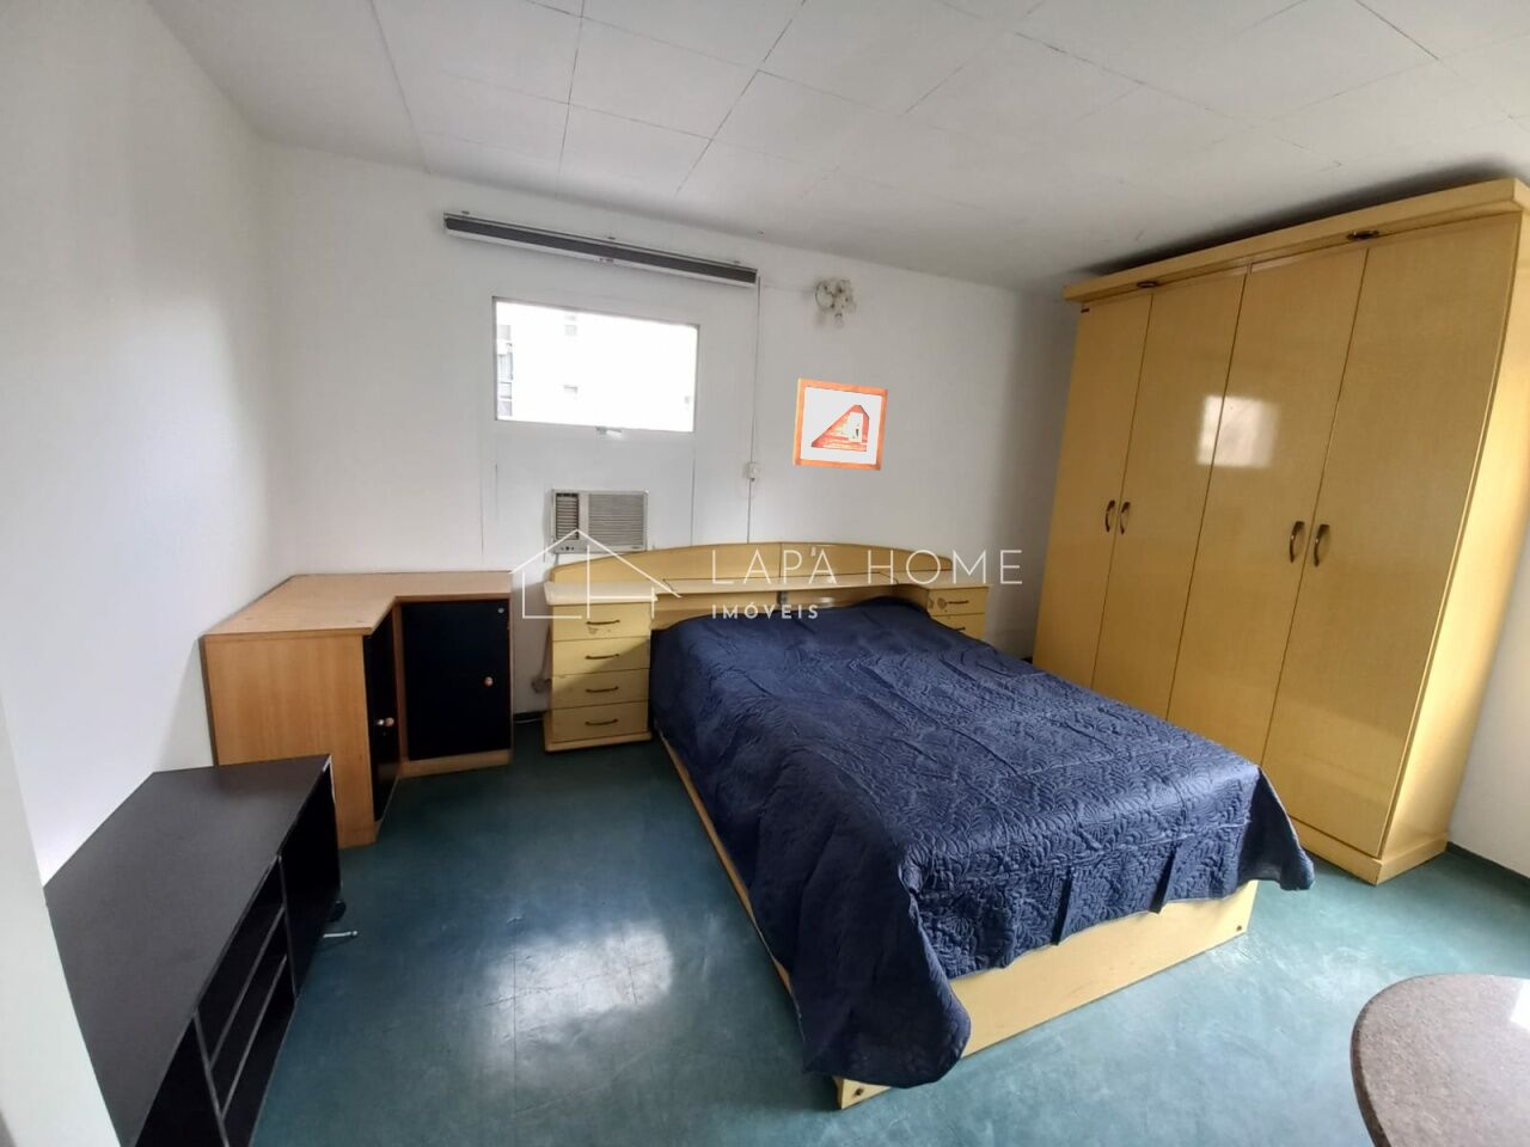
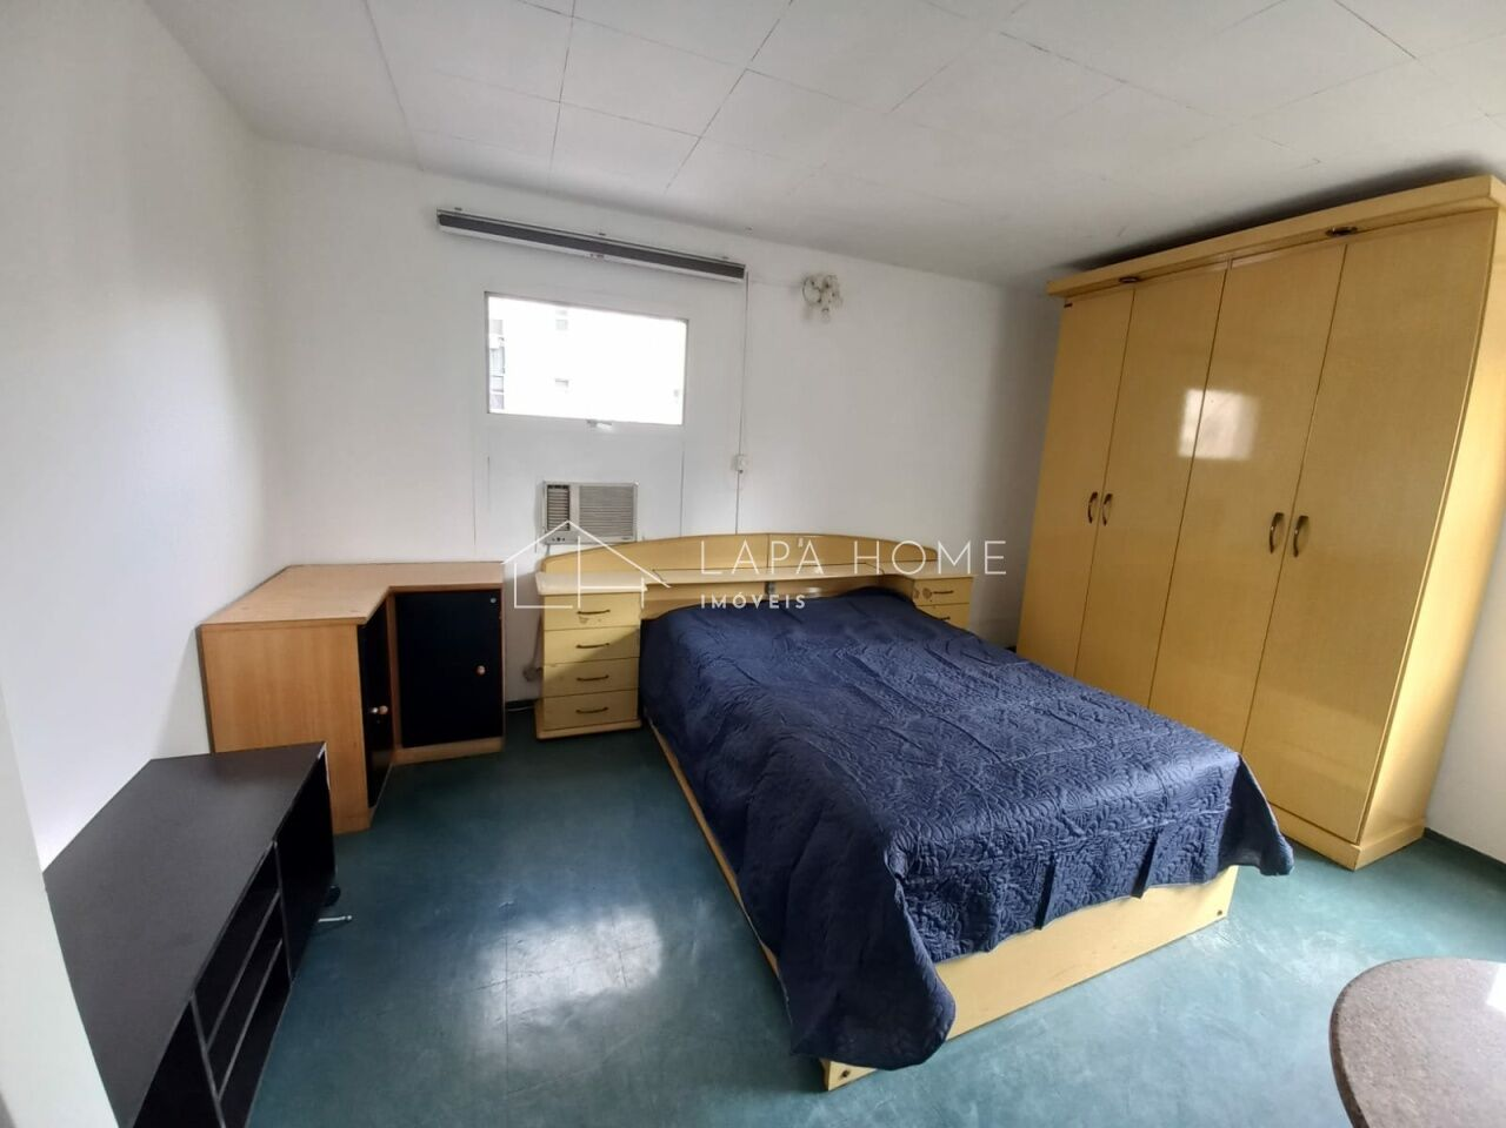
- picture frame (841, 425)
